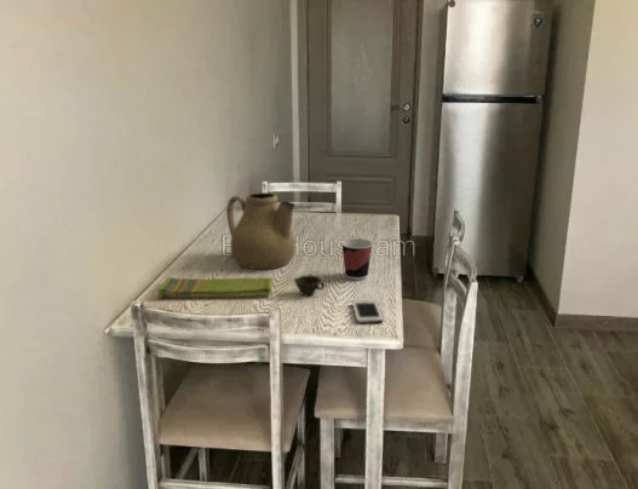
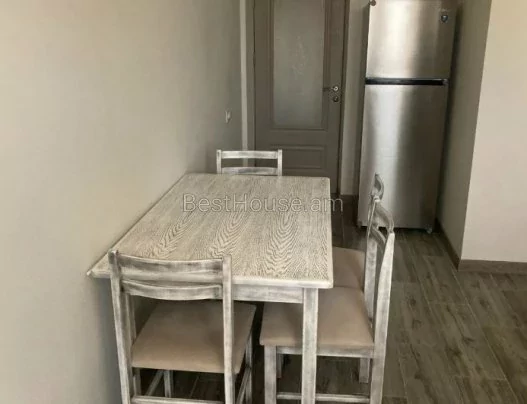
- cell phone (367, 311)
- cup (309, 286)
- cup (356, 259)
- dish towel (217, 284)
- teapot (259, 228)
